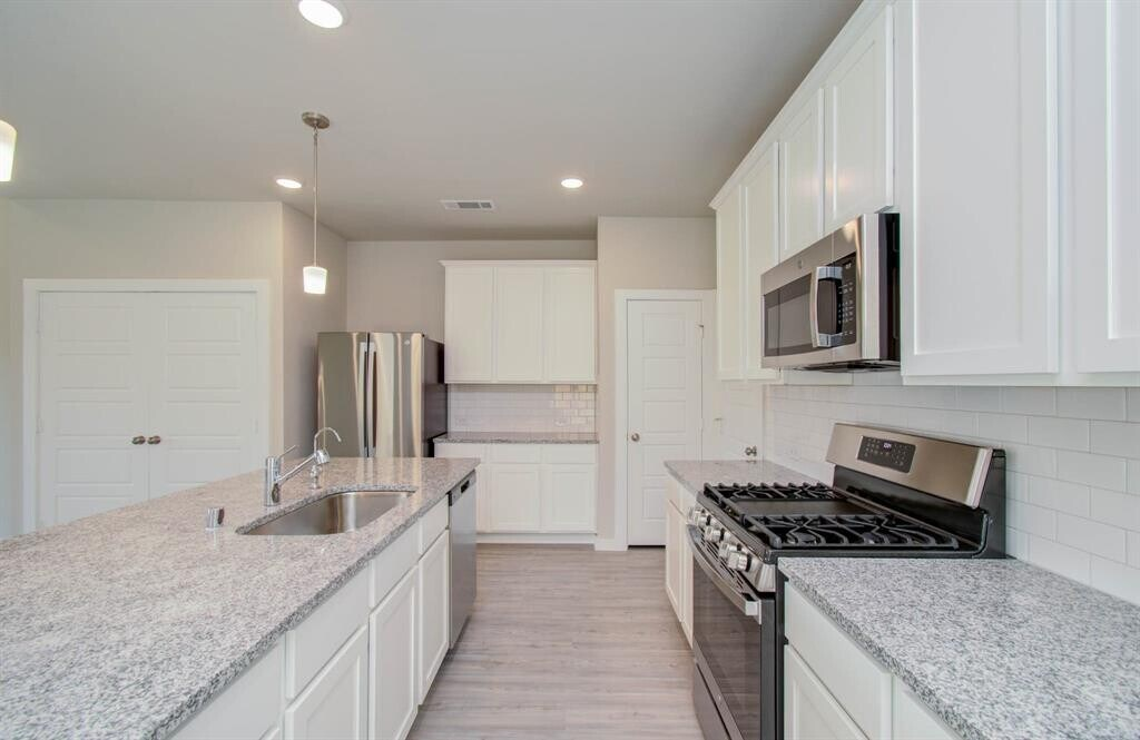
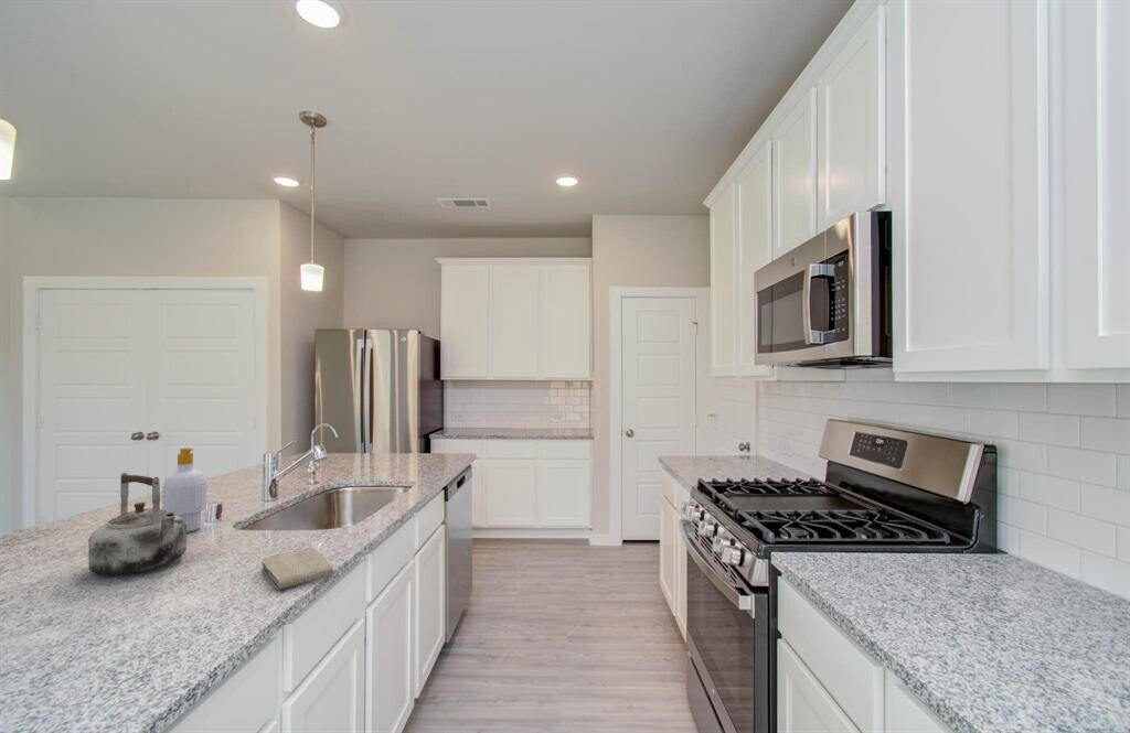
+ kettle (145, 520)
+ soap bottle (184, 488)
+ washcloth (296, 565)
